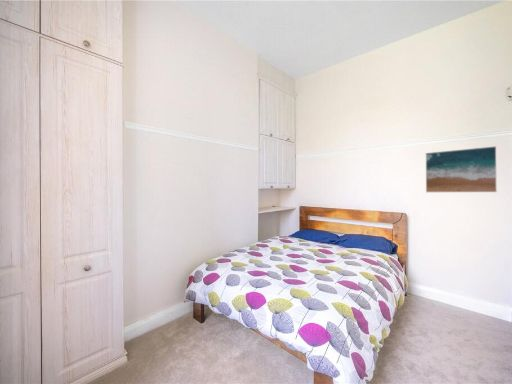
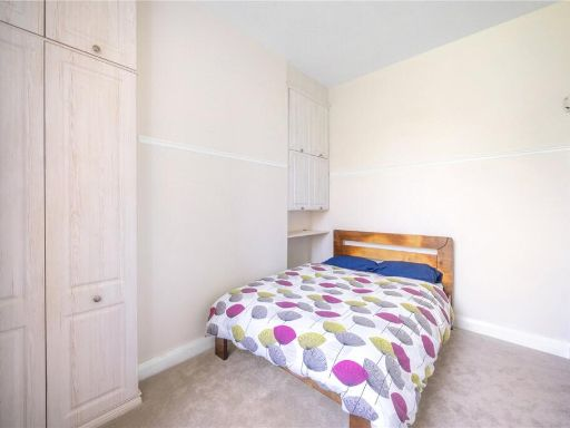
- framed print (458, 171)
